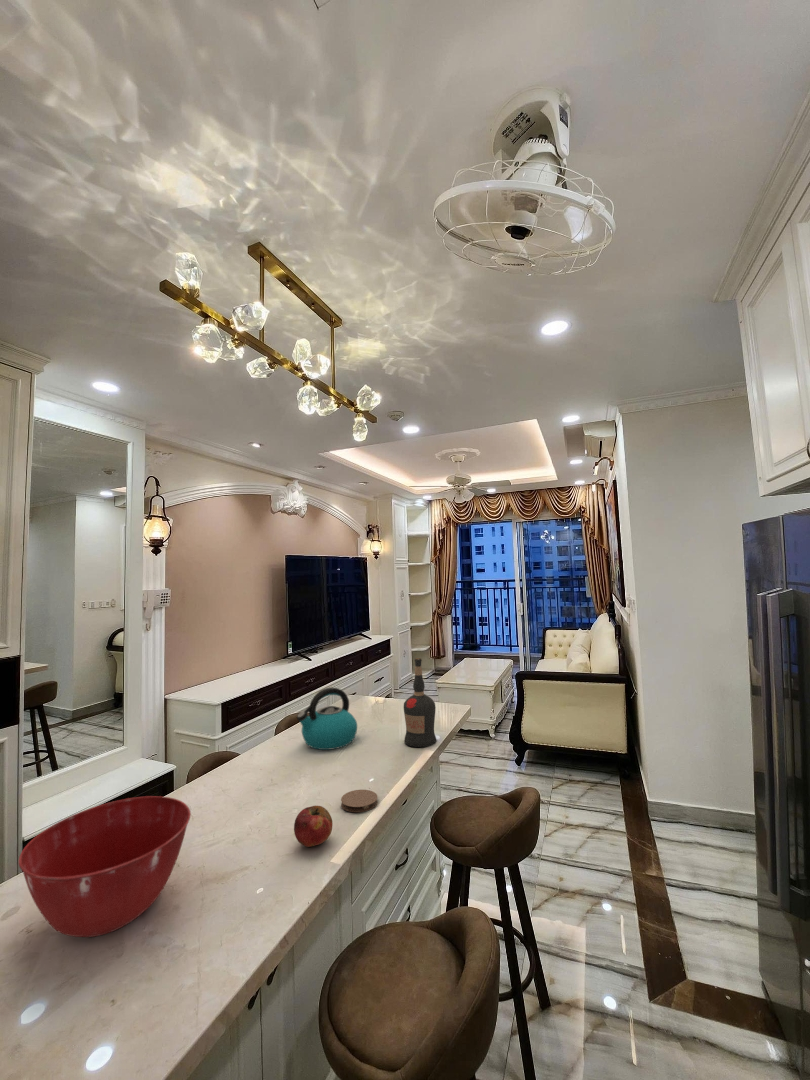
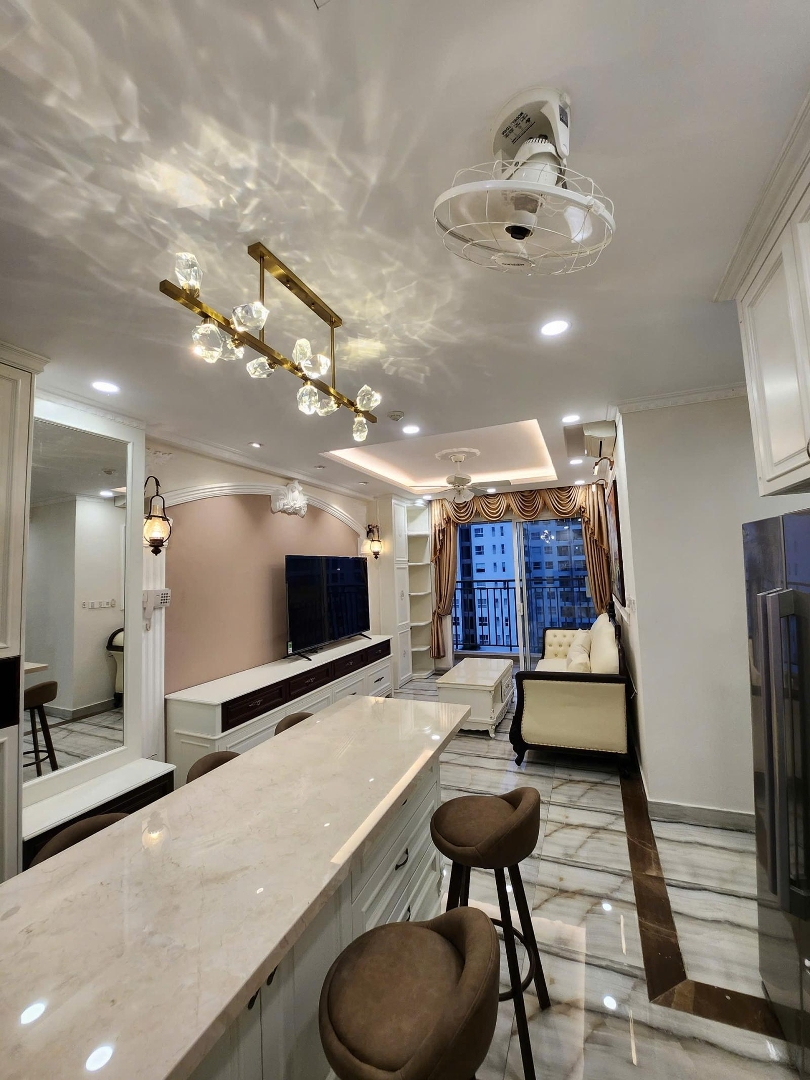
- kettle (326, 715)
- liquor bottle (419, 699)
- mixing bowl (110, 870)
- coaster (359, 800)
- fruit (313, 825)
